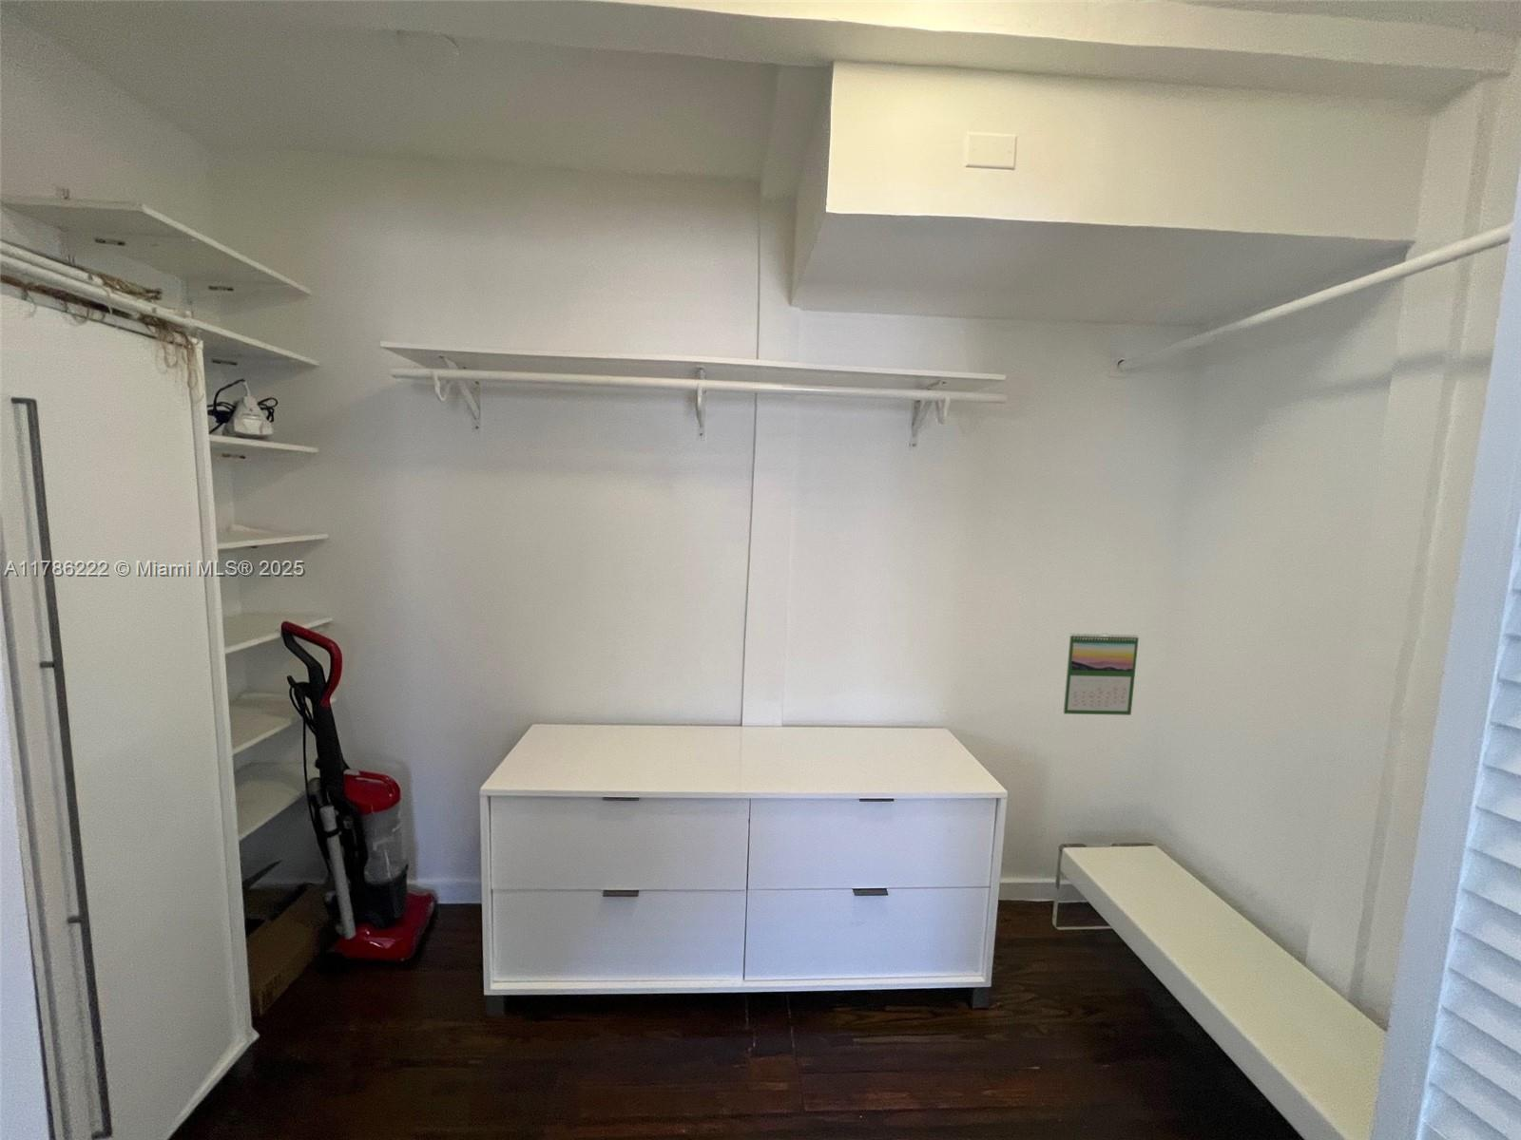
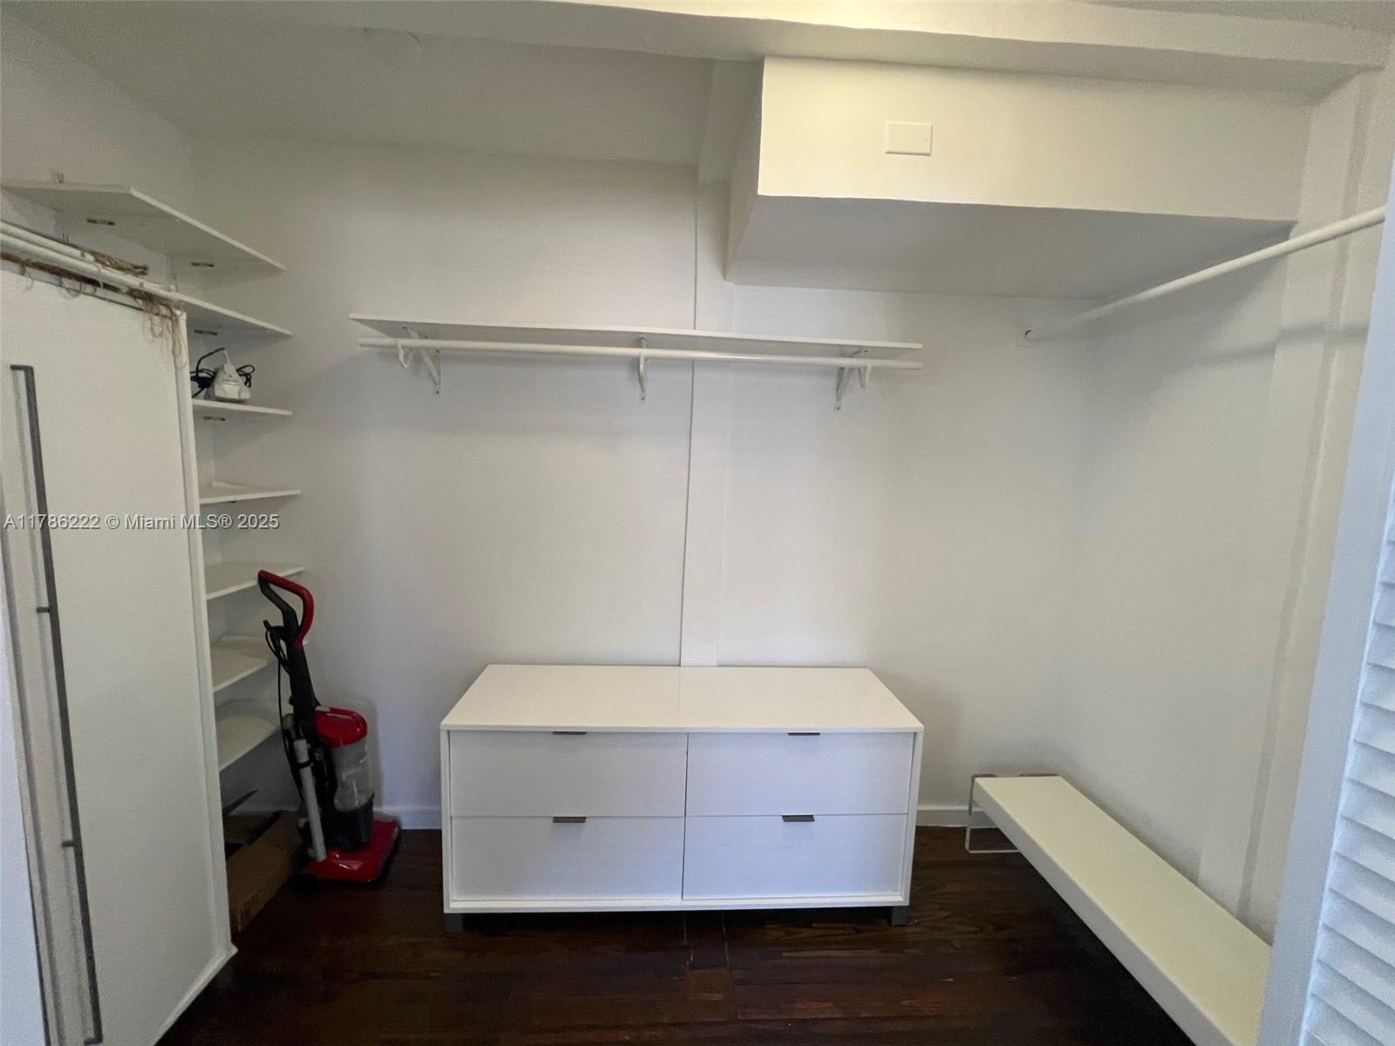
- calendar (1101, 673)
